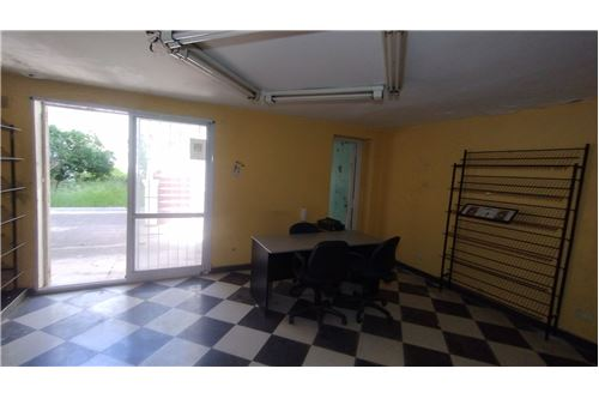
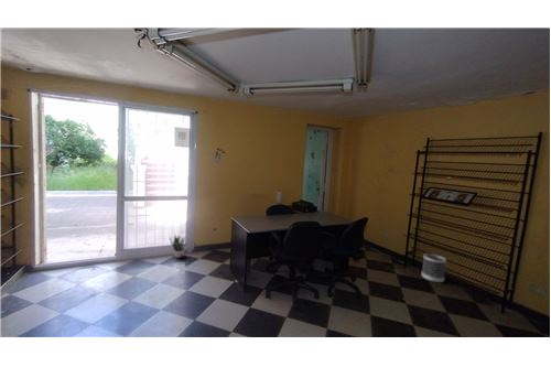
+ wastebasket (433, 267)
+ potted plant (177, 246)
